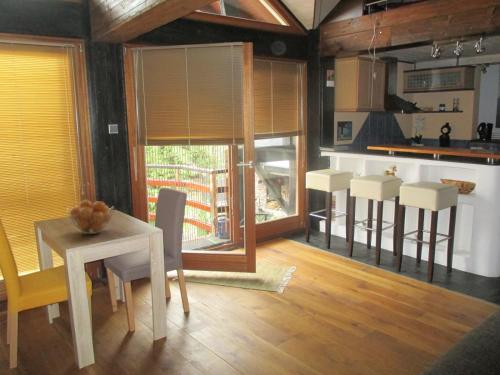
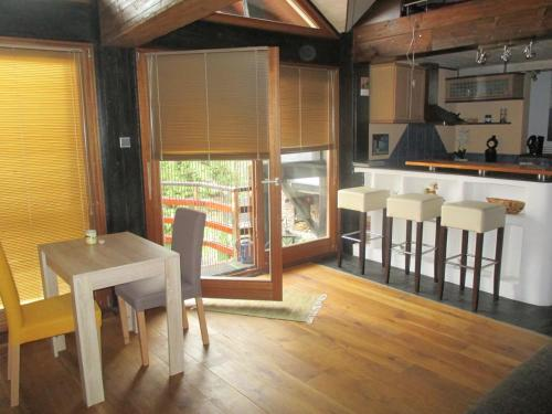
- fruit basket (91, 216)
